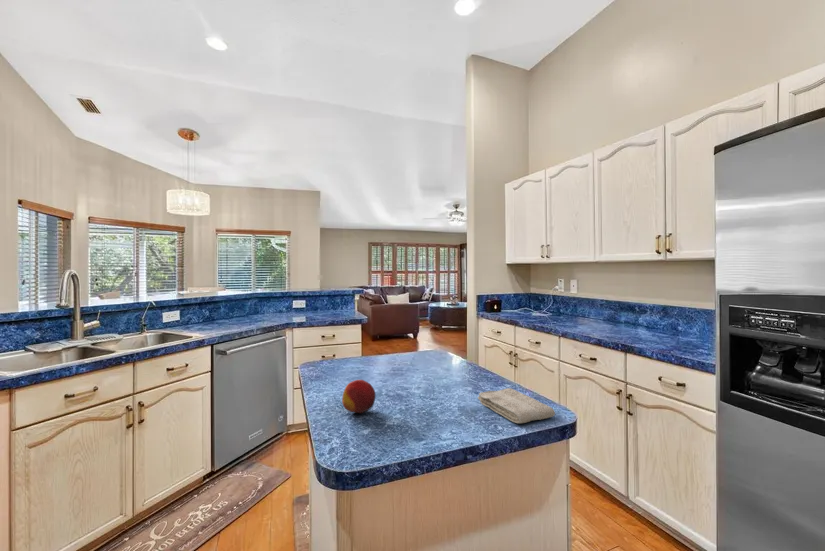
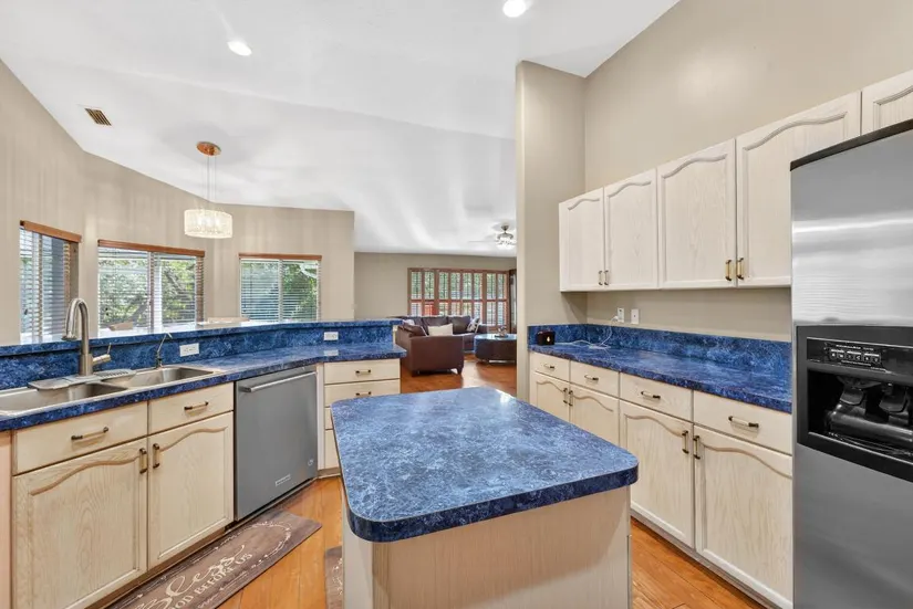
- washcloth (513, 403)
- fruit (358, 396)
